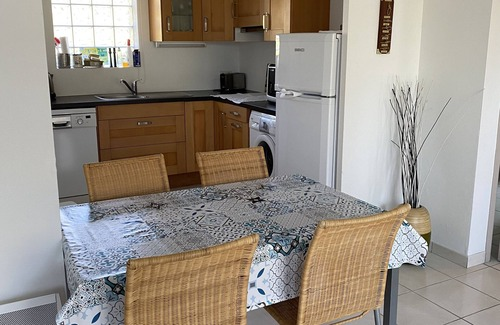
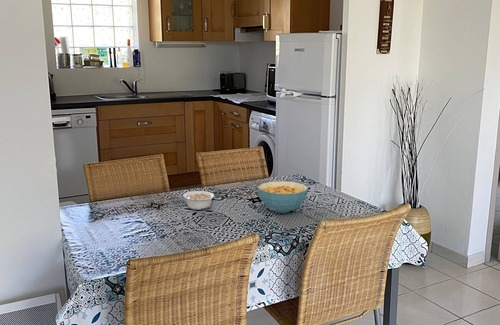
+ cereal bowl (282, 199)
+ legume (199, 200)
